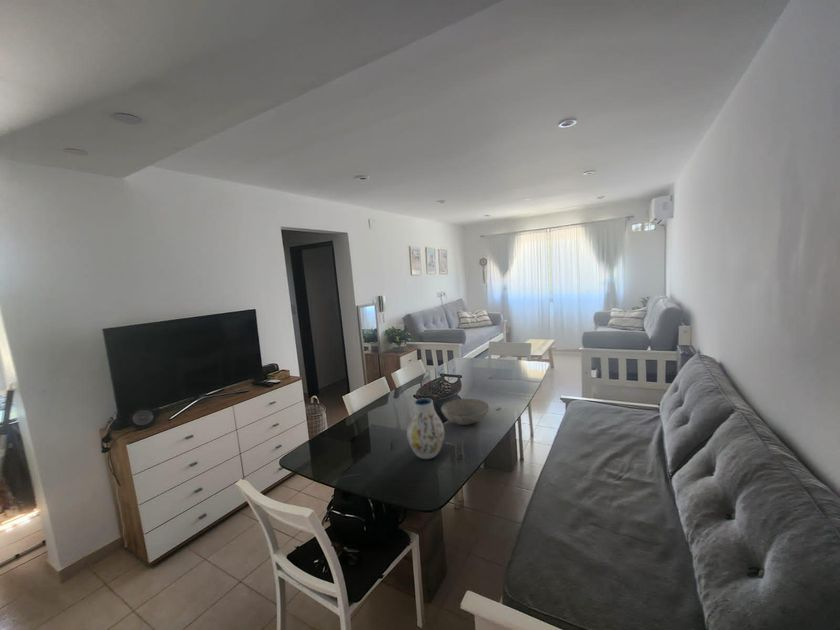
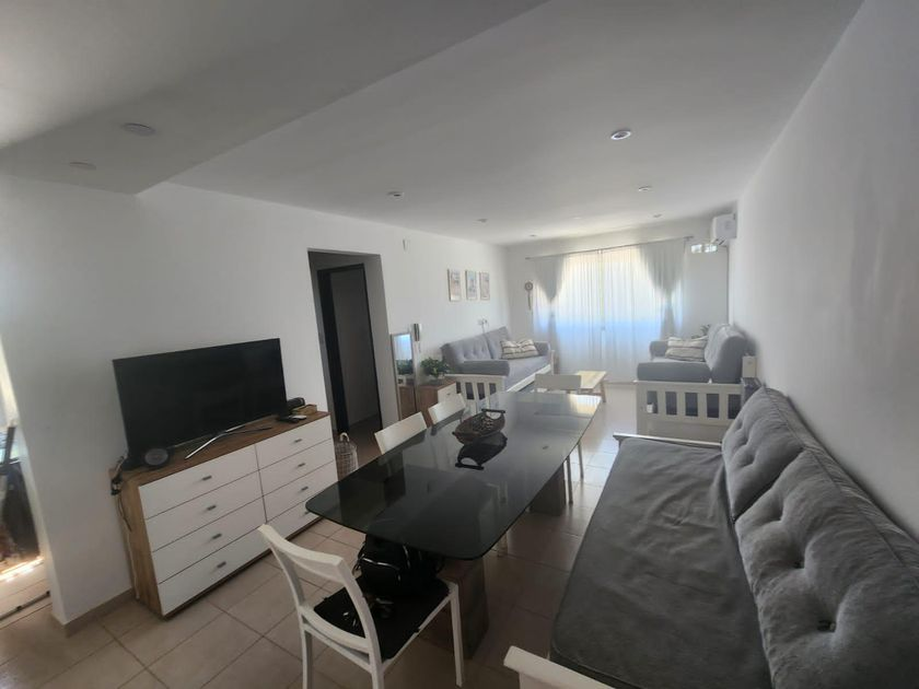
- vase (425, 428)
- bowl (464, 413)
